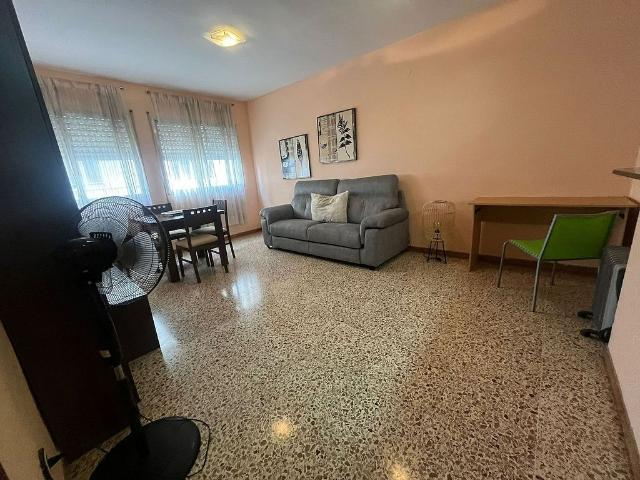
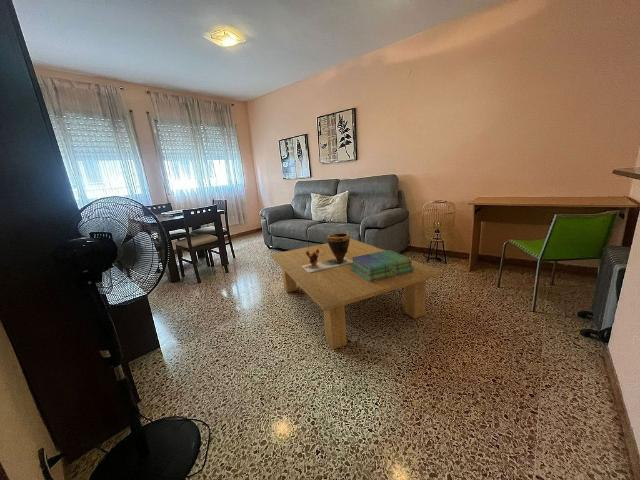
+ clay pot (330, 248)
+ stack of books (380, 264)
+ coffee table (343, 281)
